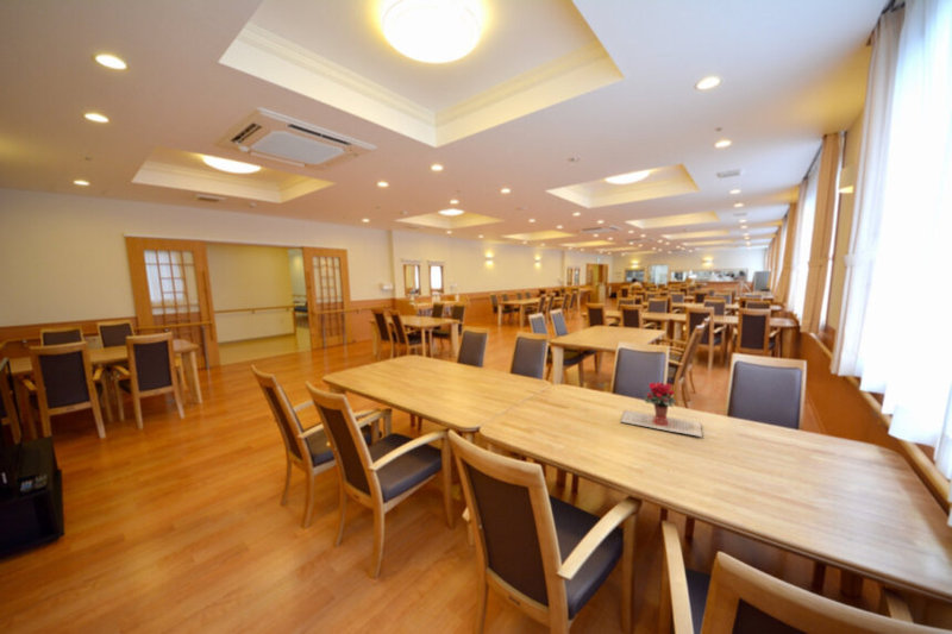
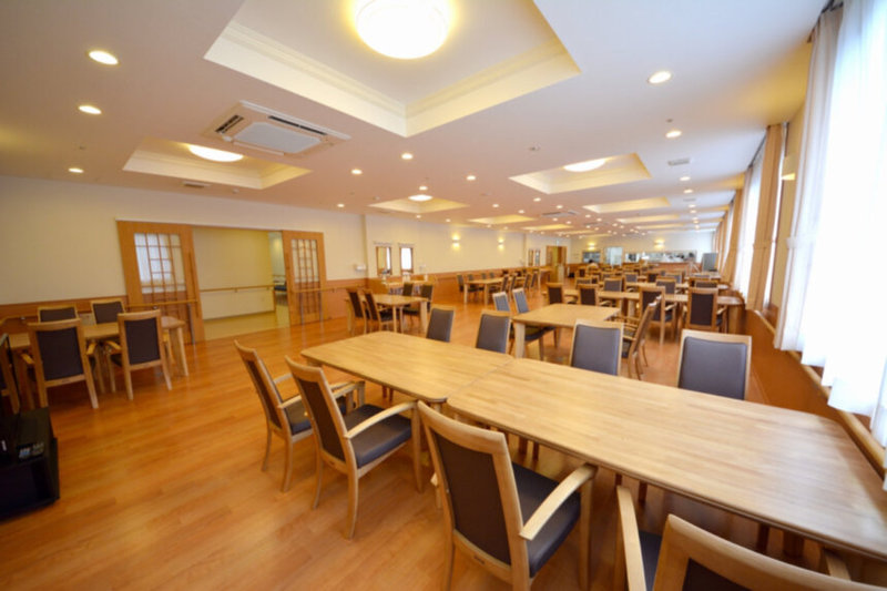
- potted flower (660, 402)
